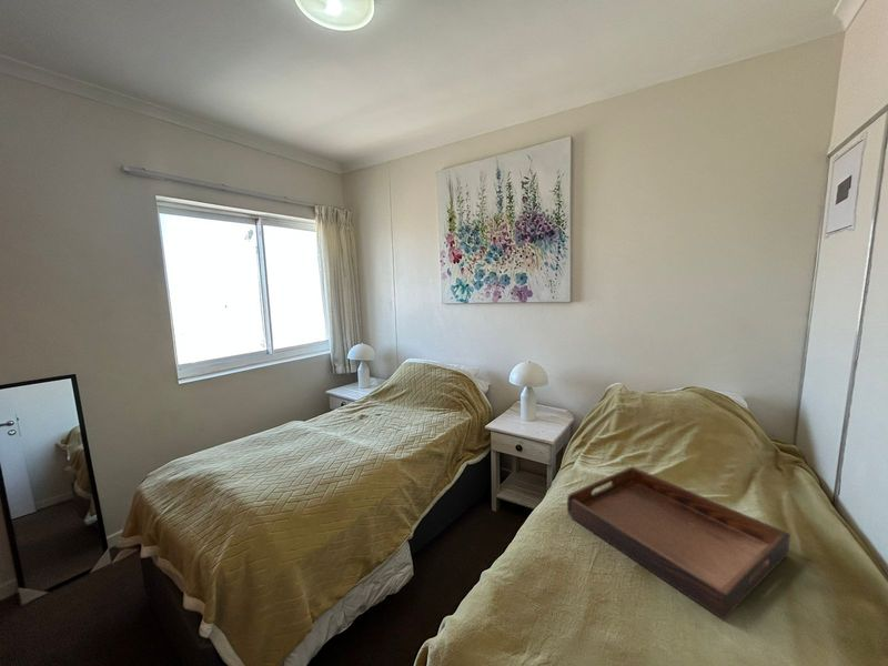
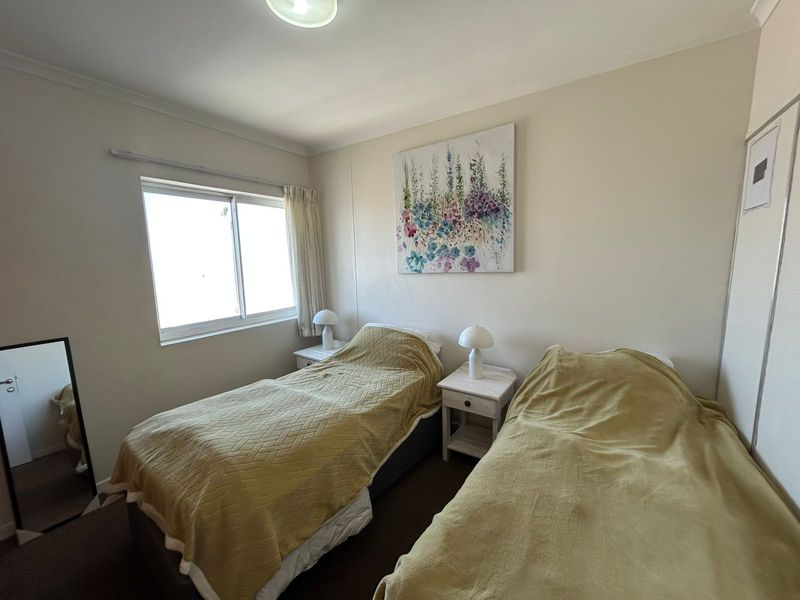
- serving tray (665, 522)
